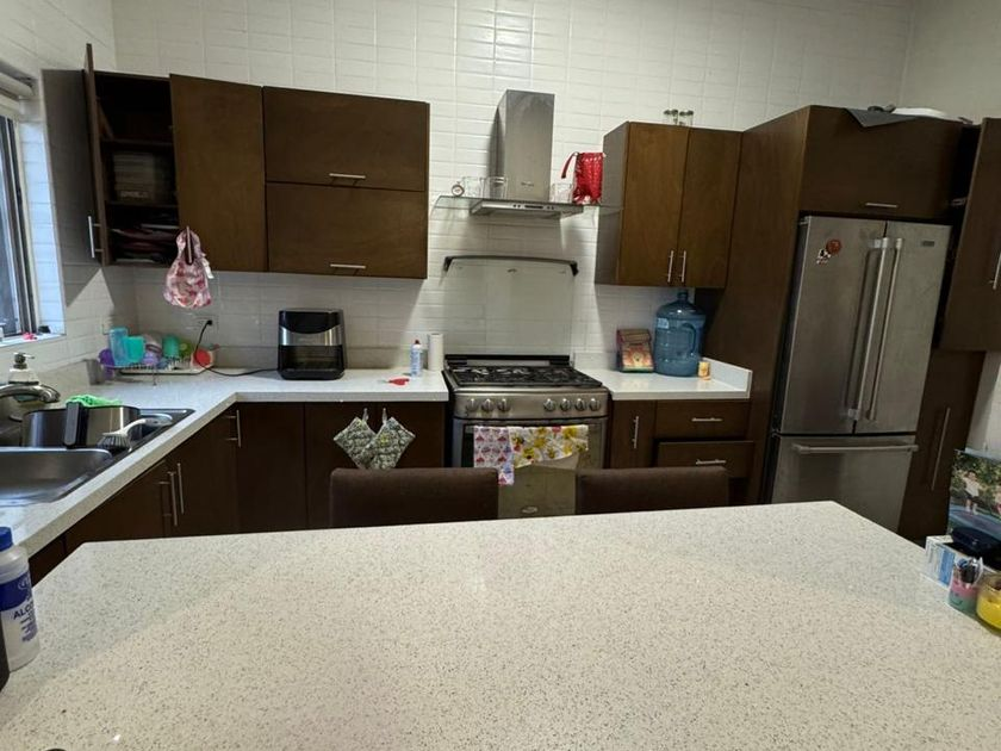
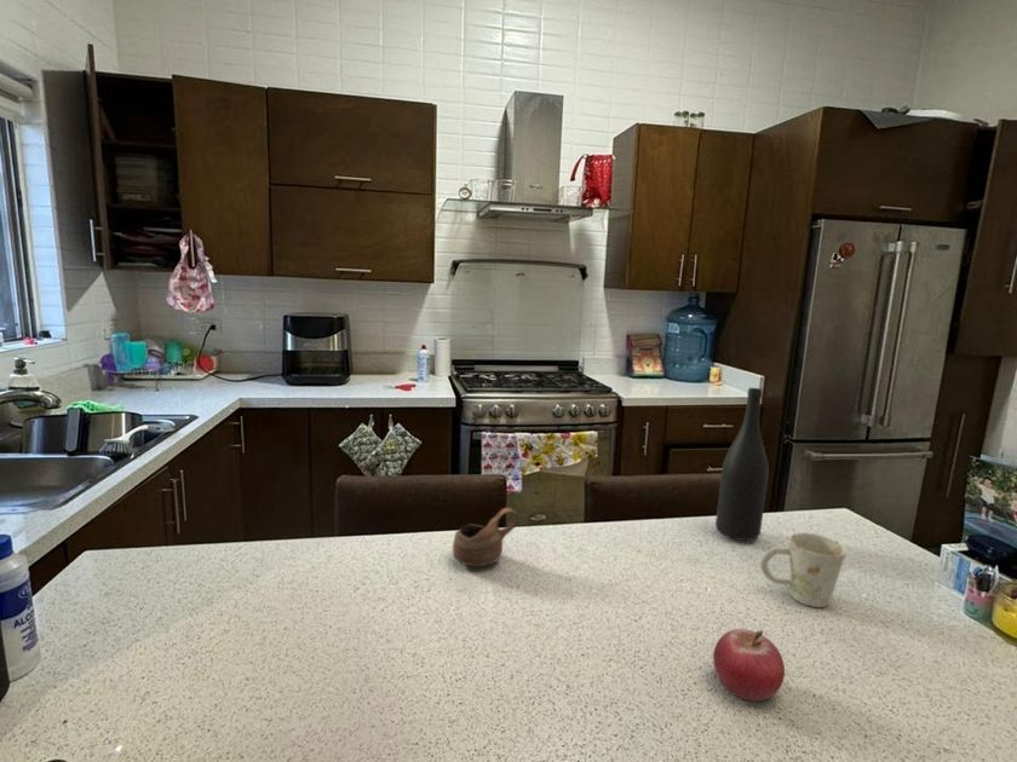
+ cup (484, 536)
+ mug (799, 568)
+ fruit (748, 658)
+ wine bottle (746, 463)
